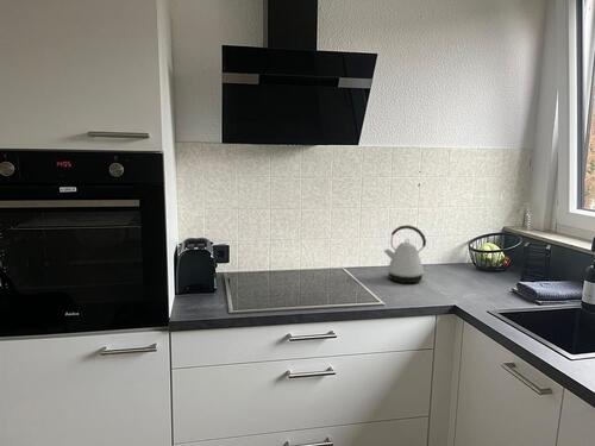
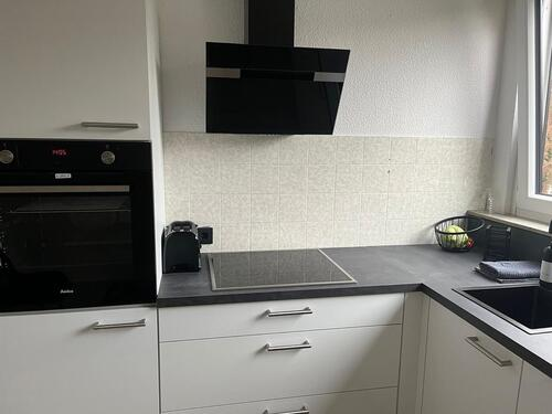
- kettle (405, 252)
